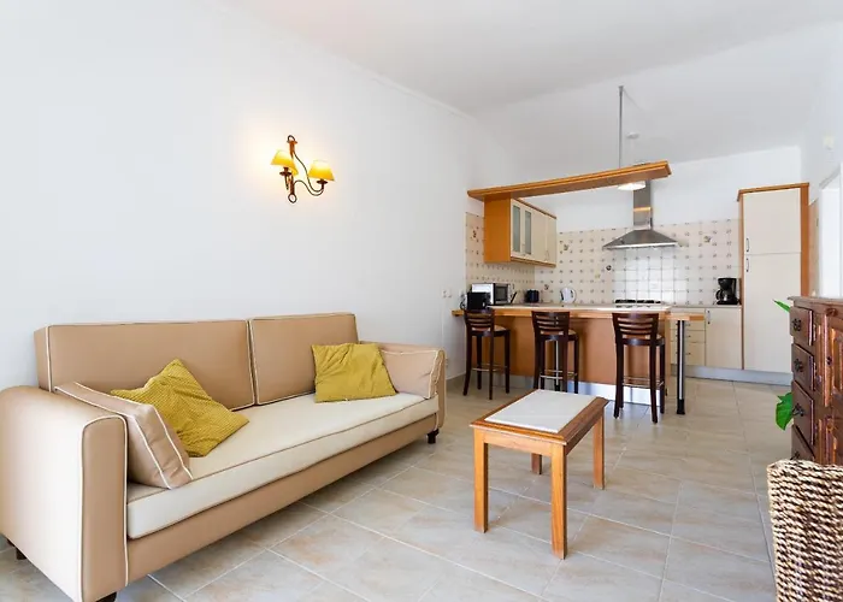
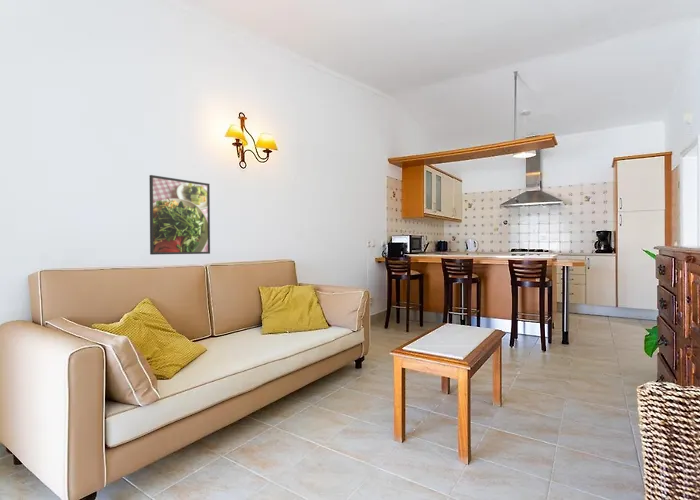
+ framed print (181, 216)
